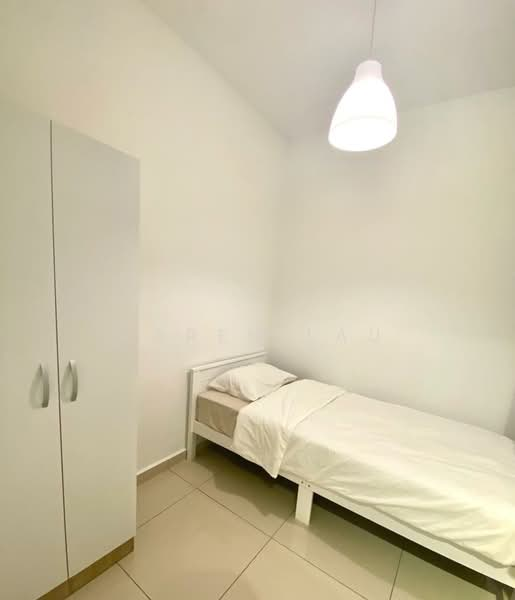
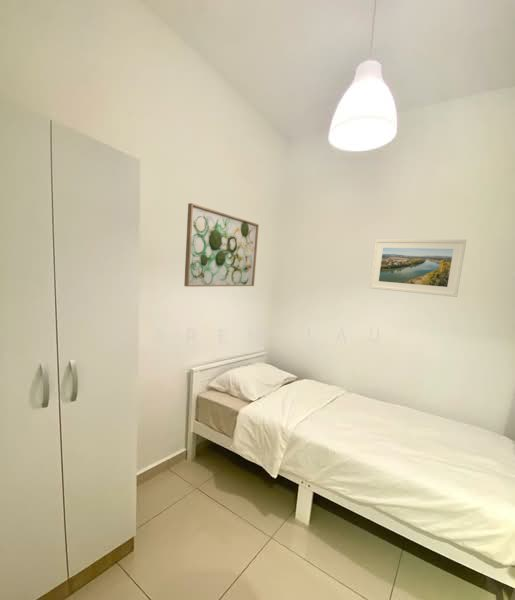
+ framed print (413, 266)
+ wall art (227, 251)
